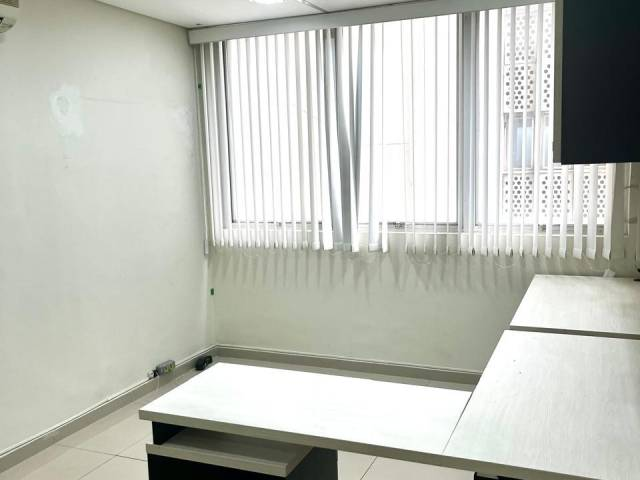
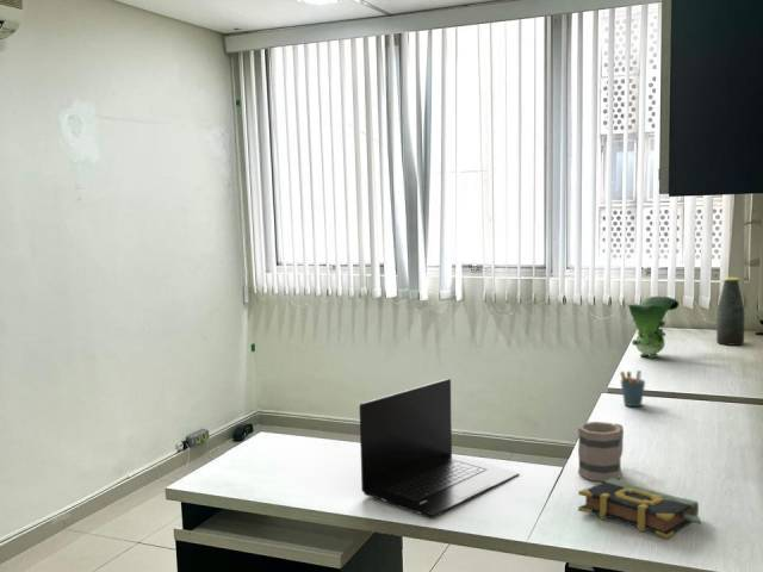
+ laptop (441, 441)
+ toy figurine (651, 327)
+ pen holder (632, 386)
+ bottle (730, 310)
+ mug (604, 448)
+ book (645, 506)
